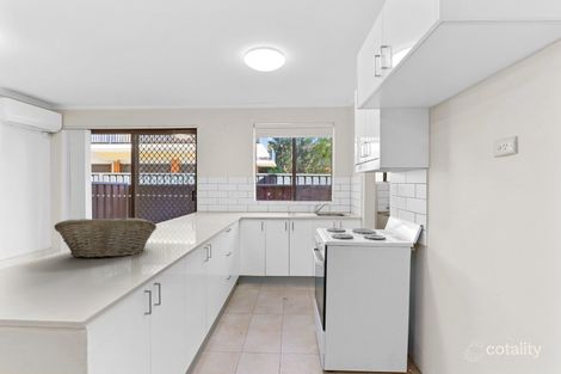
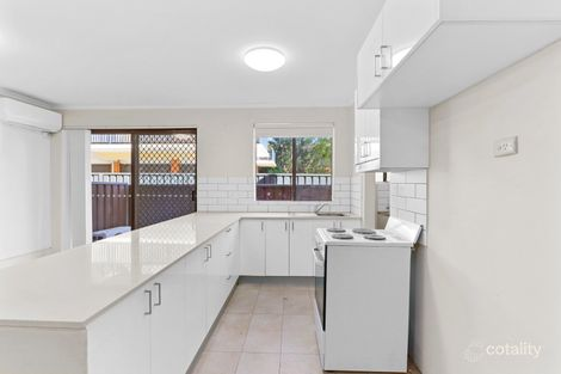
- fruit basket (107, 234)
